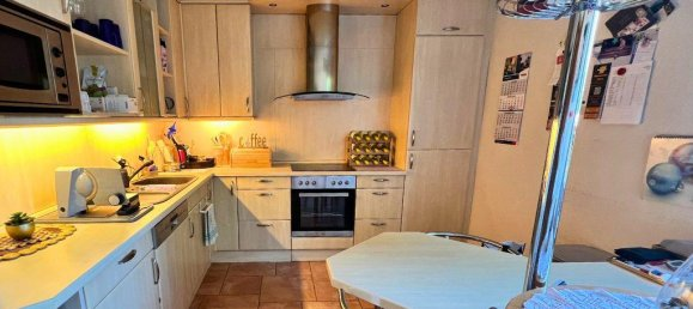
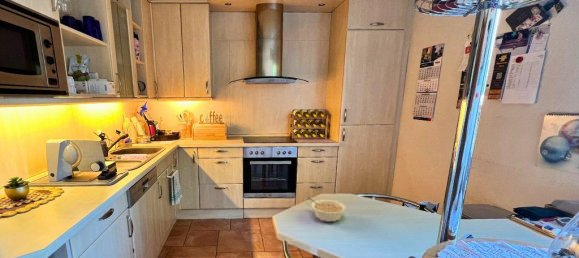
+ legume (326, 210)
